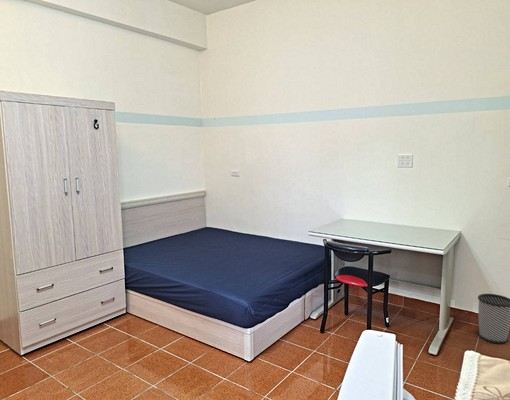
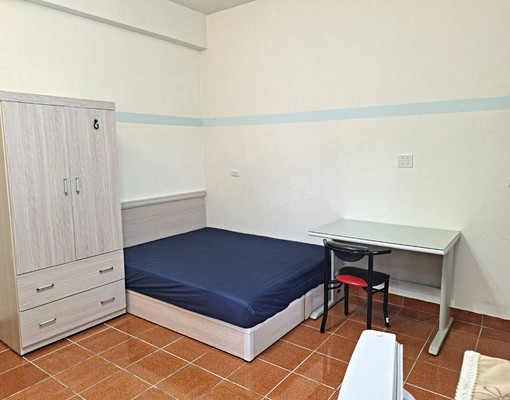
- wastebasket (494, 318)
